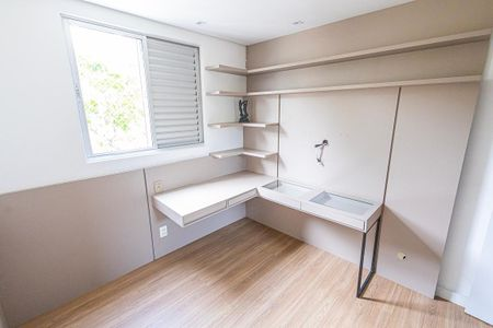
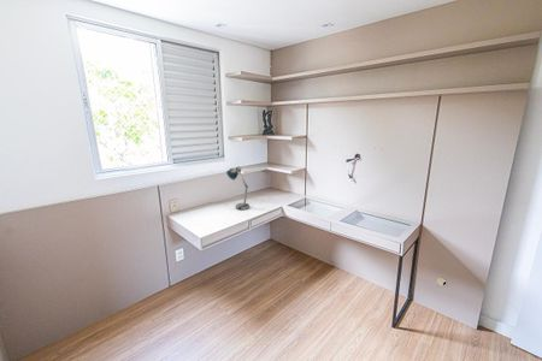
+ desk lamp (245, 185)
